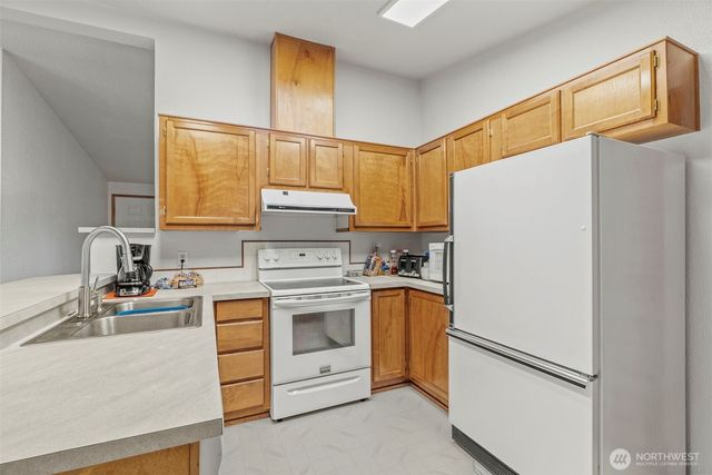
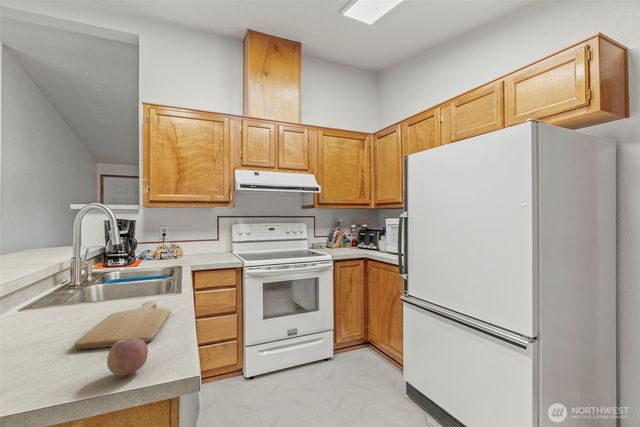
+ fruit (127, 356)
+ chopping board (135, 319)
